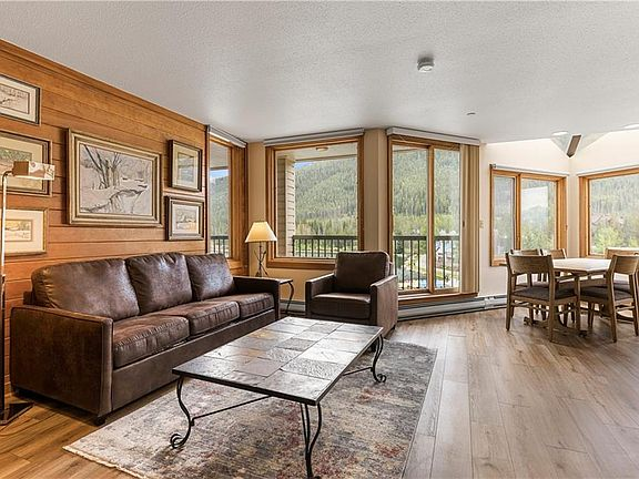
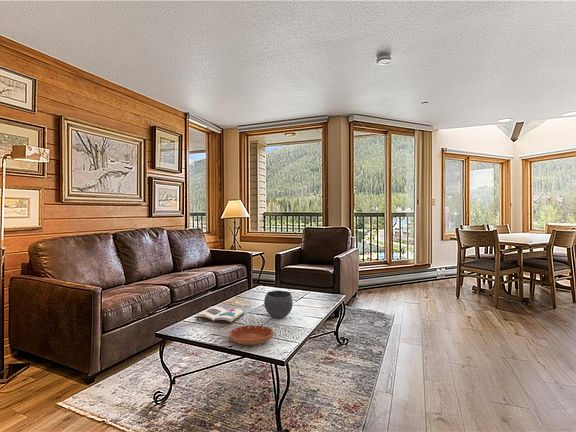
+ bowl (278, 304)
+ book (220, 313)
+ saucer (251, 335)
